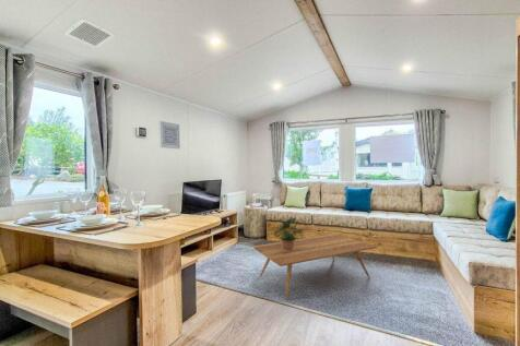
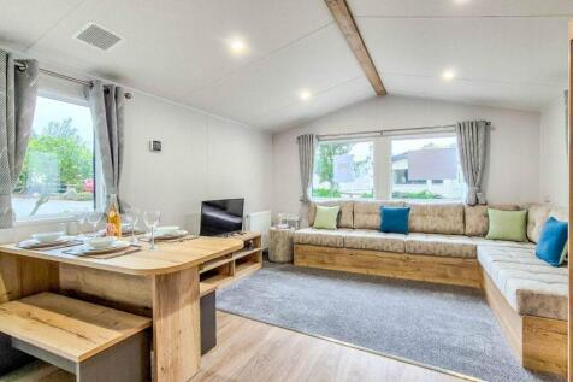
- potted plant (285, 232)
- coffee table (311, 260)
- wall art (169, 135)
